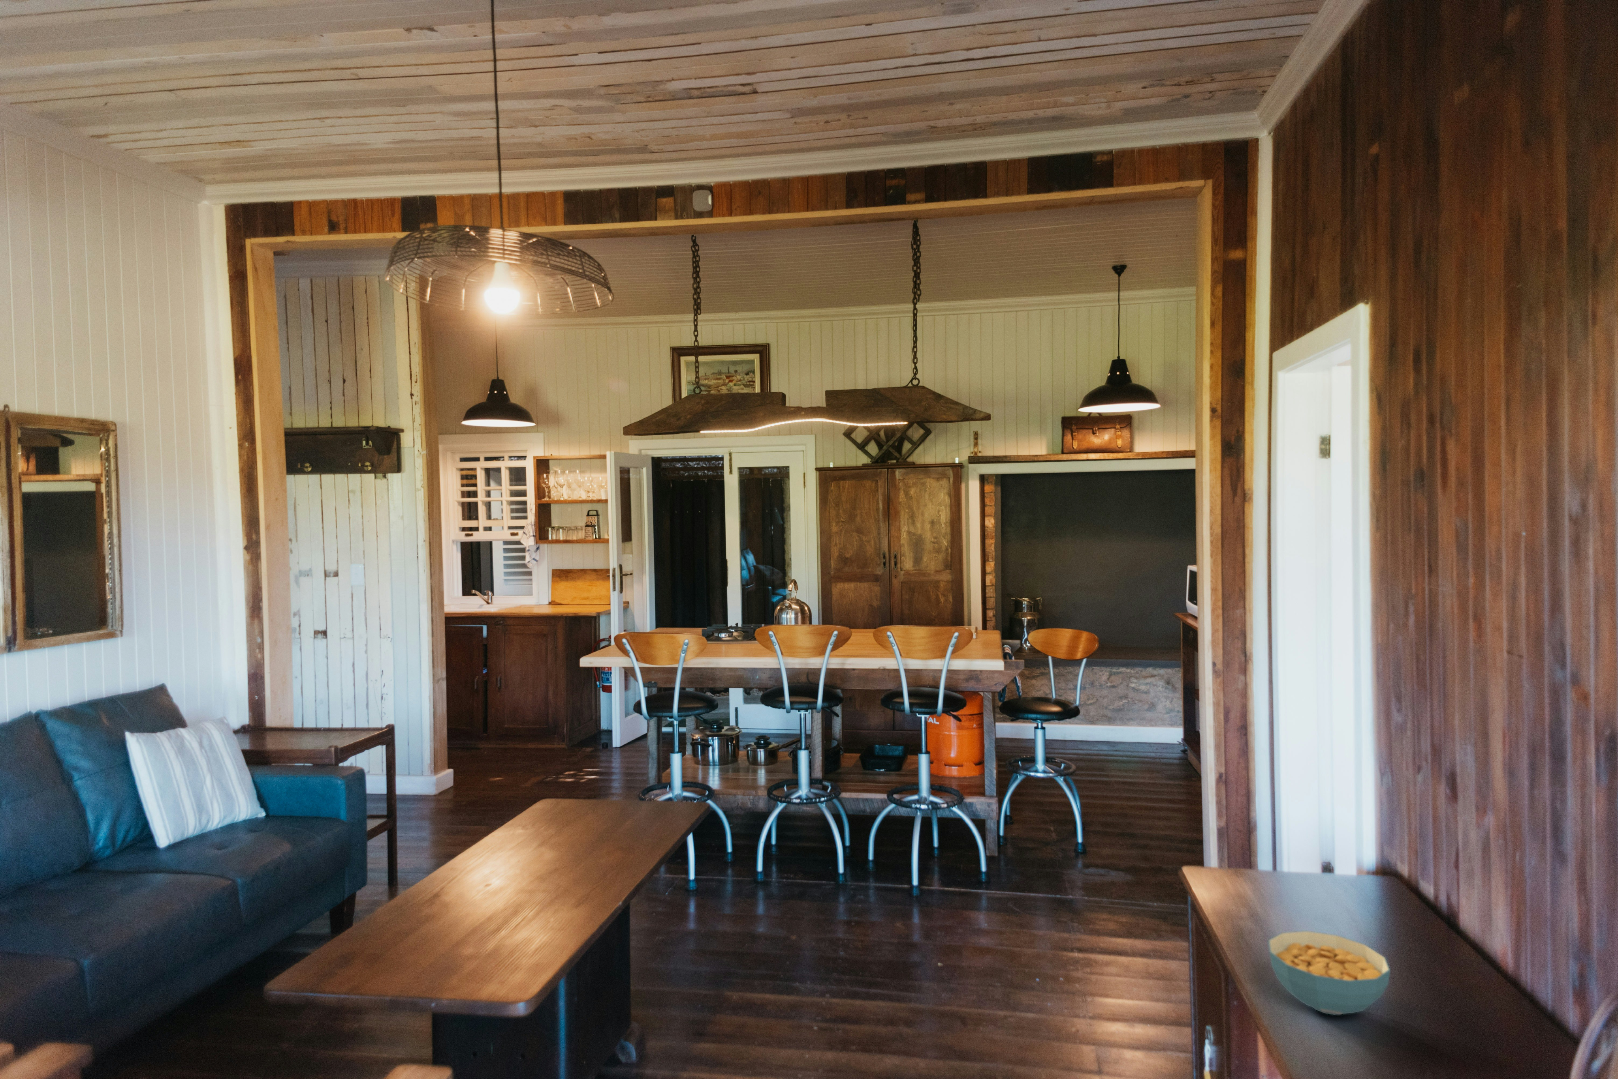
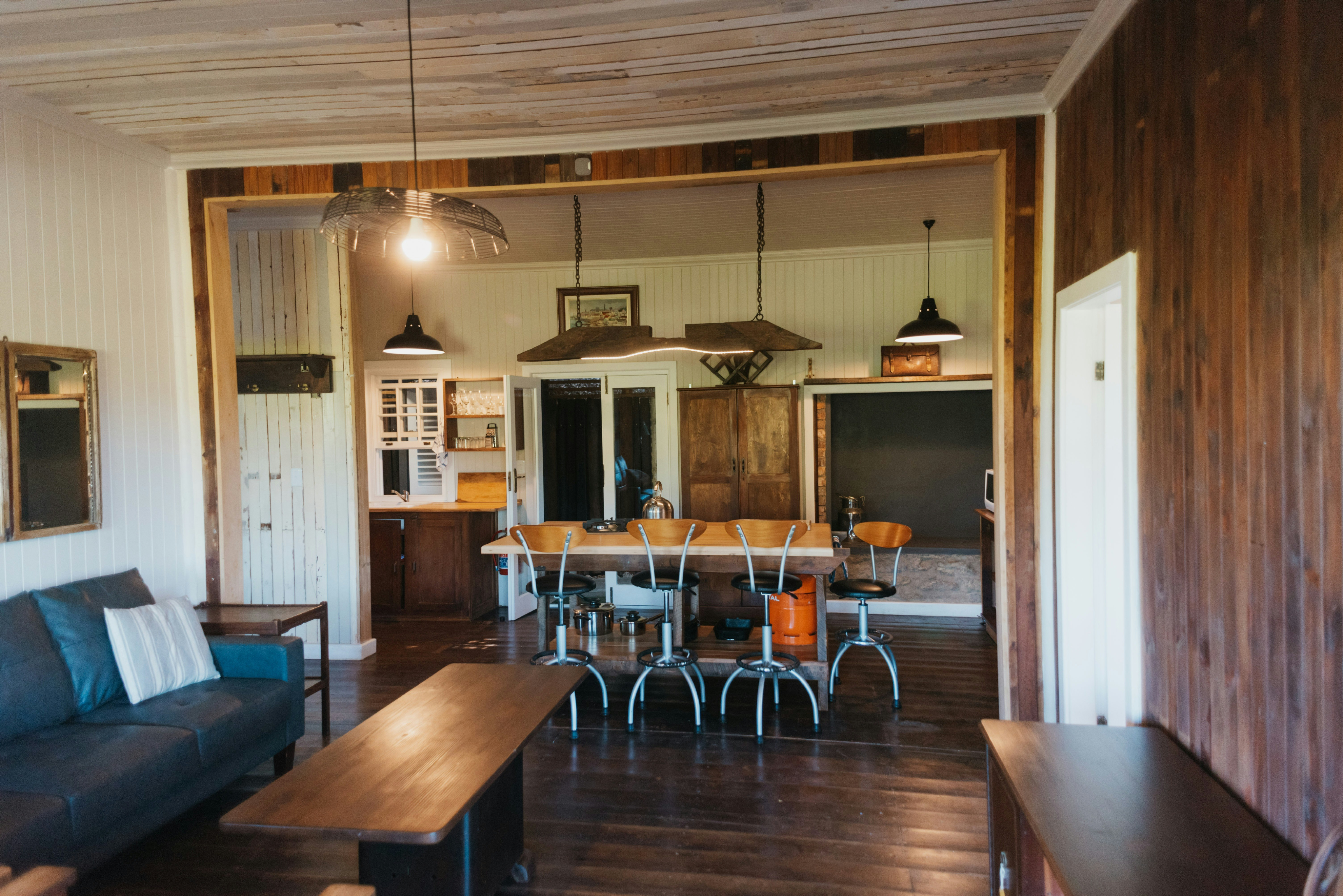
- cereal bowl (1326, 980)
